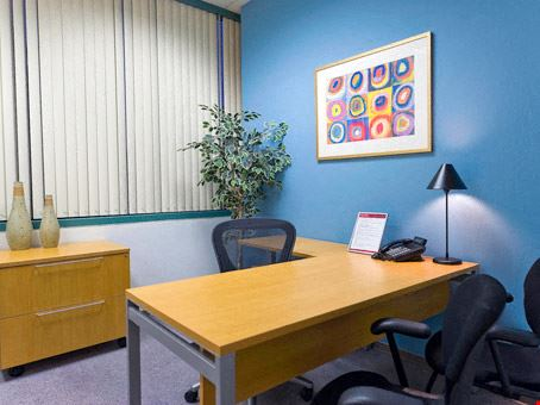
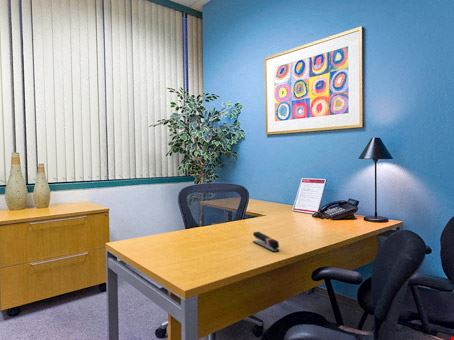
+ stapler (265, 241)
